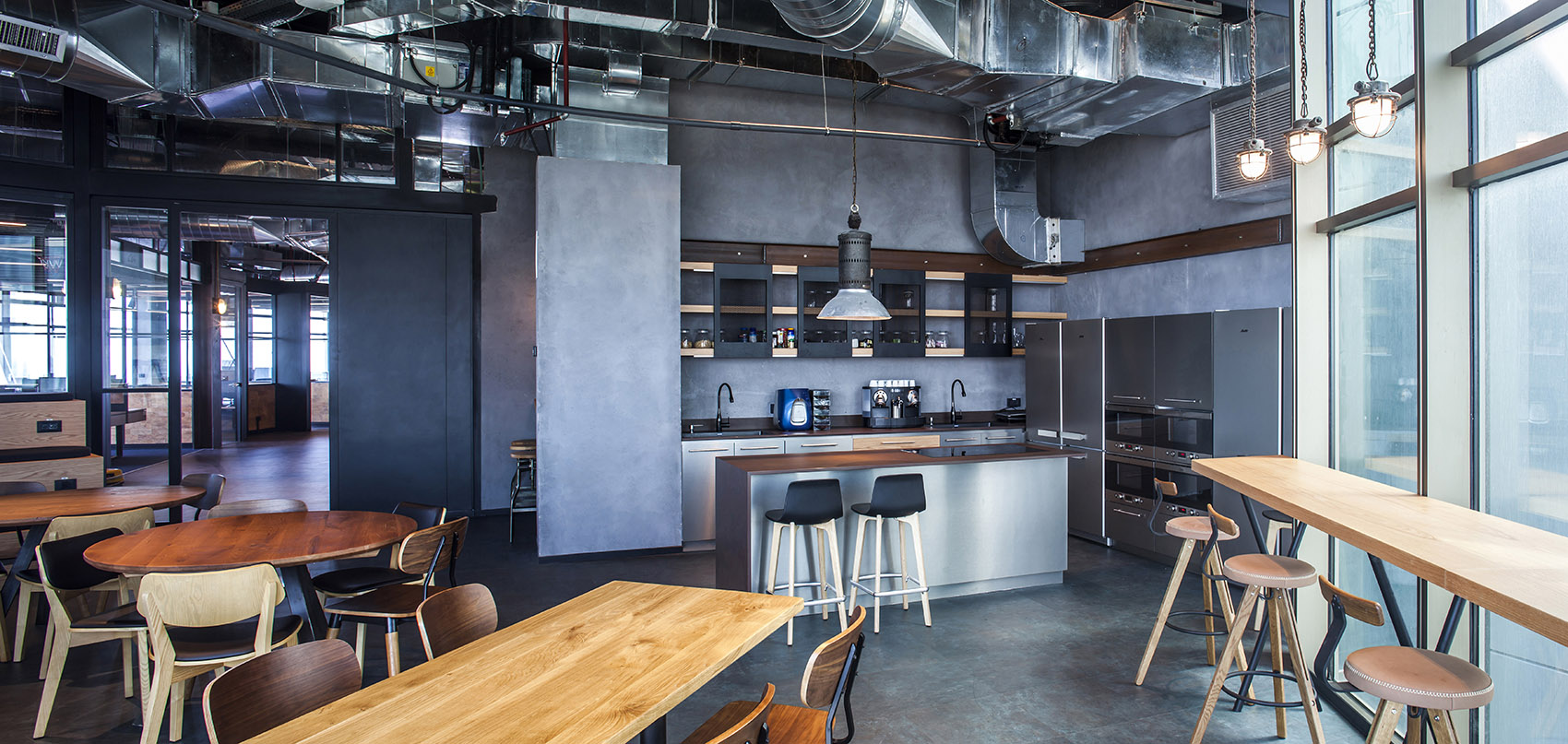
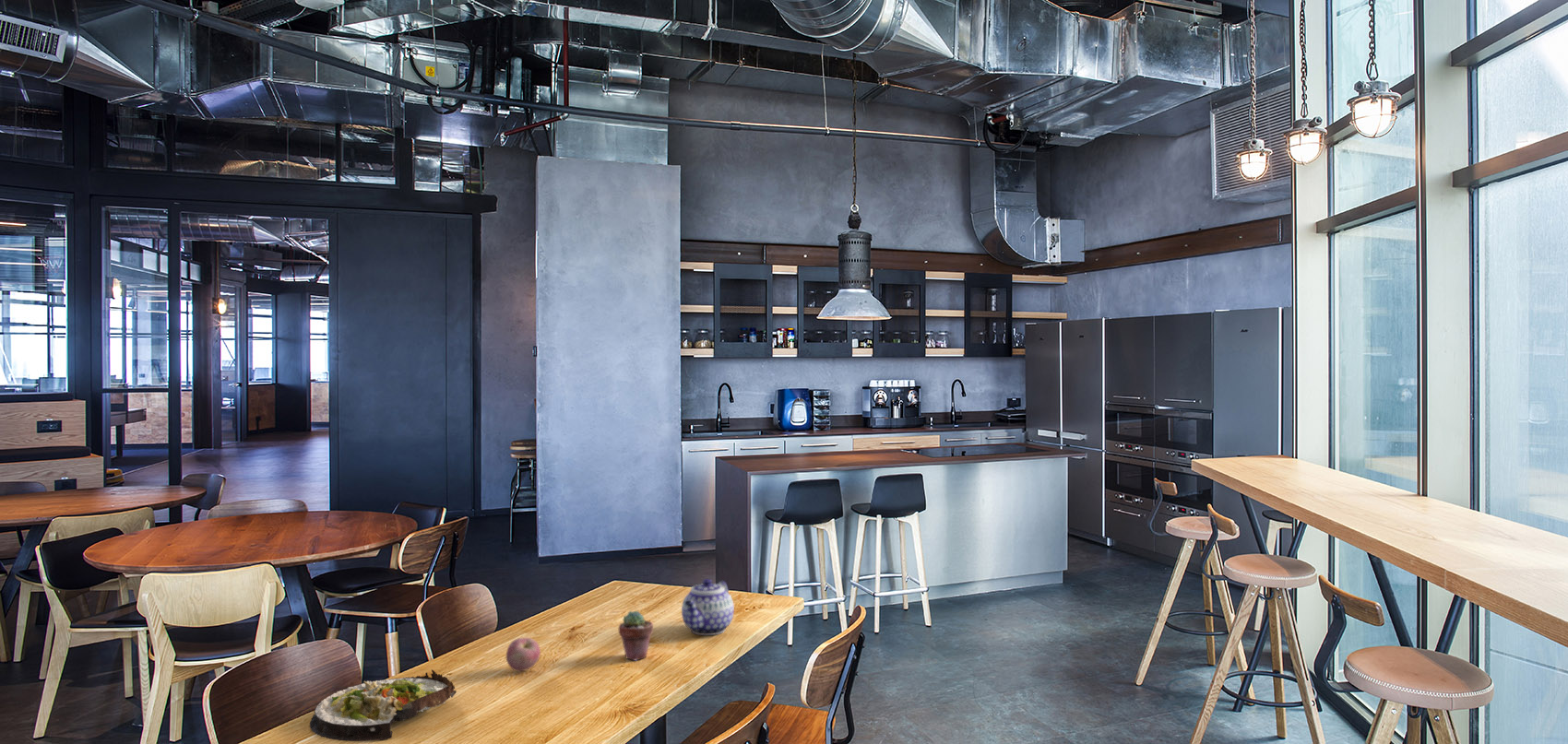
+ potted succulent (636, 633)
+ apple (523, 654)
+ teapot (707, 604)
+ salad plate (381, 698)
